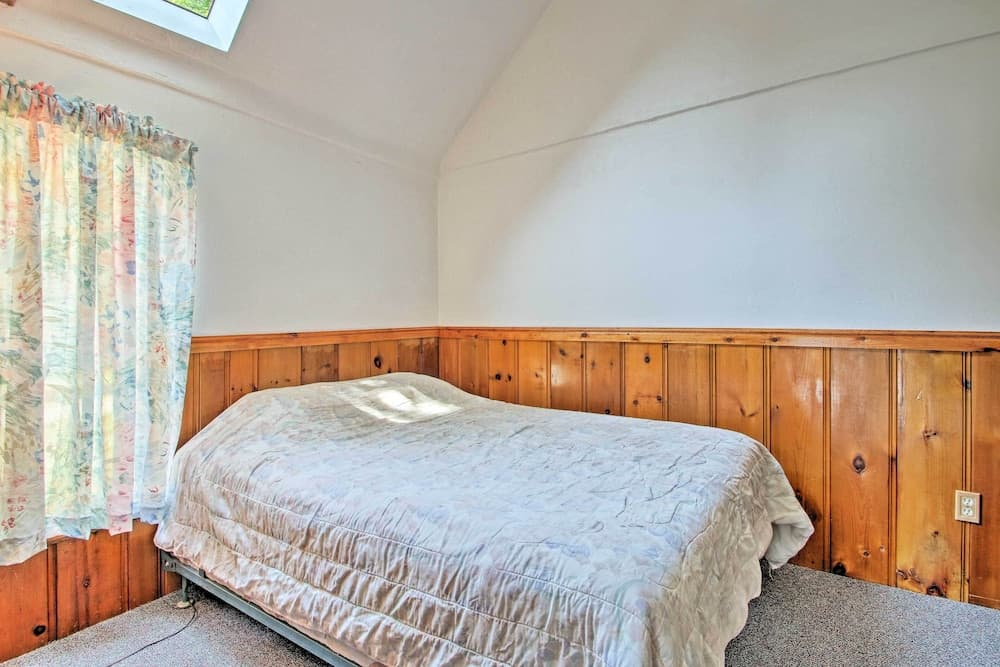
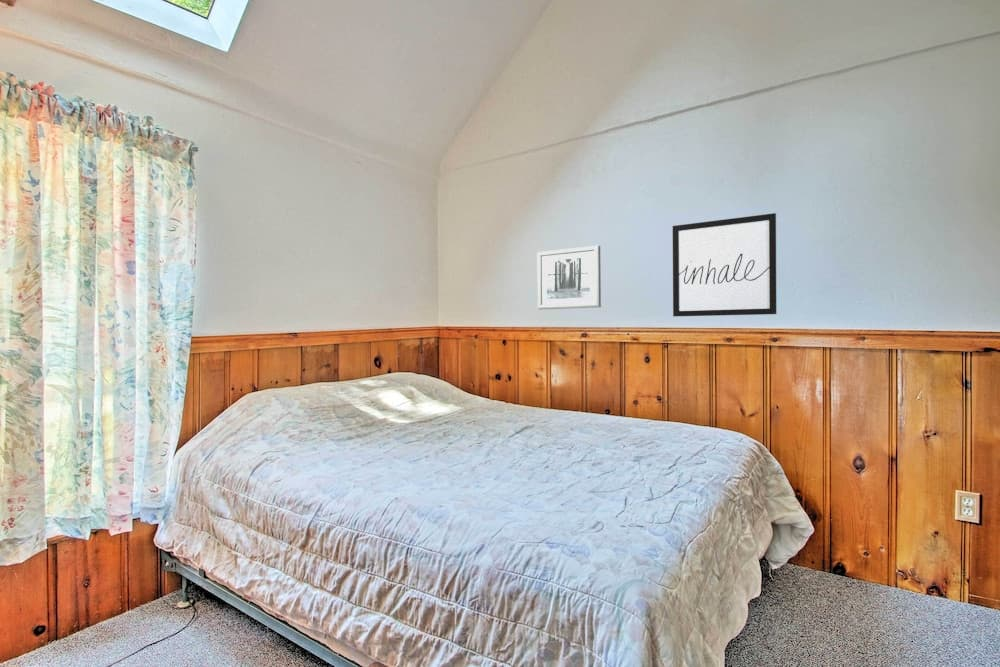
+ wall art (567, 278)
+ wall art (721, 267)
